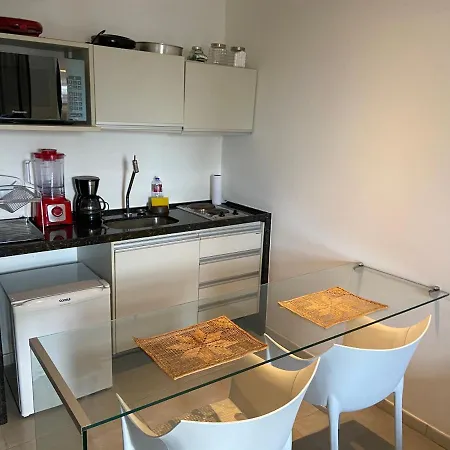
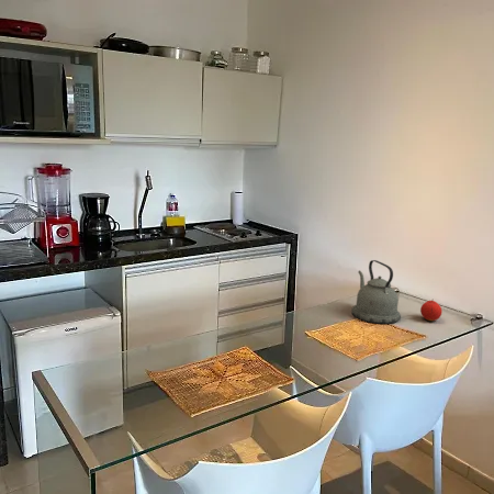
+ kettle (375, 288)
+ fruit (430, 308)
